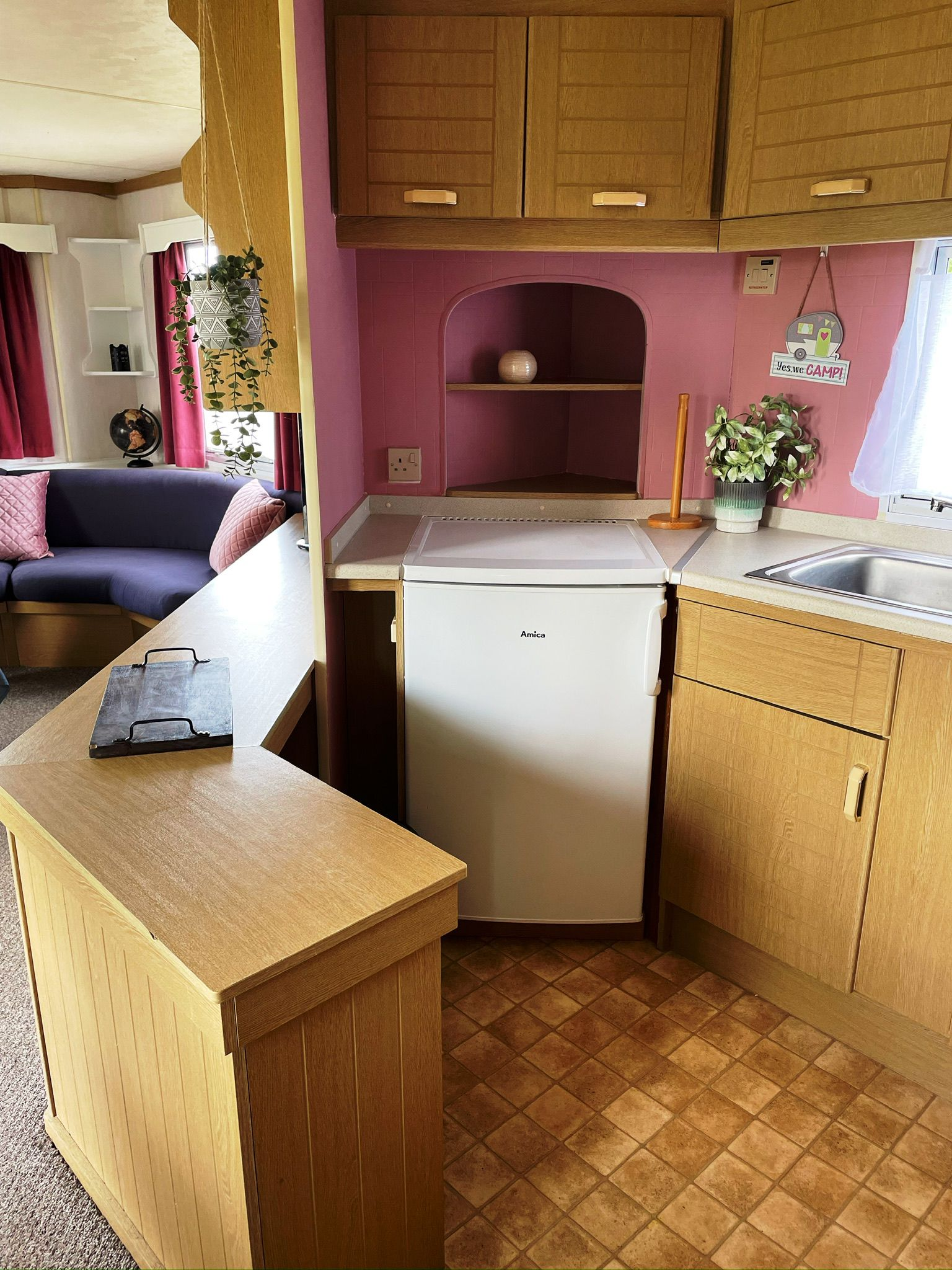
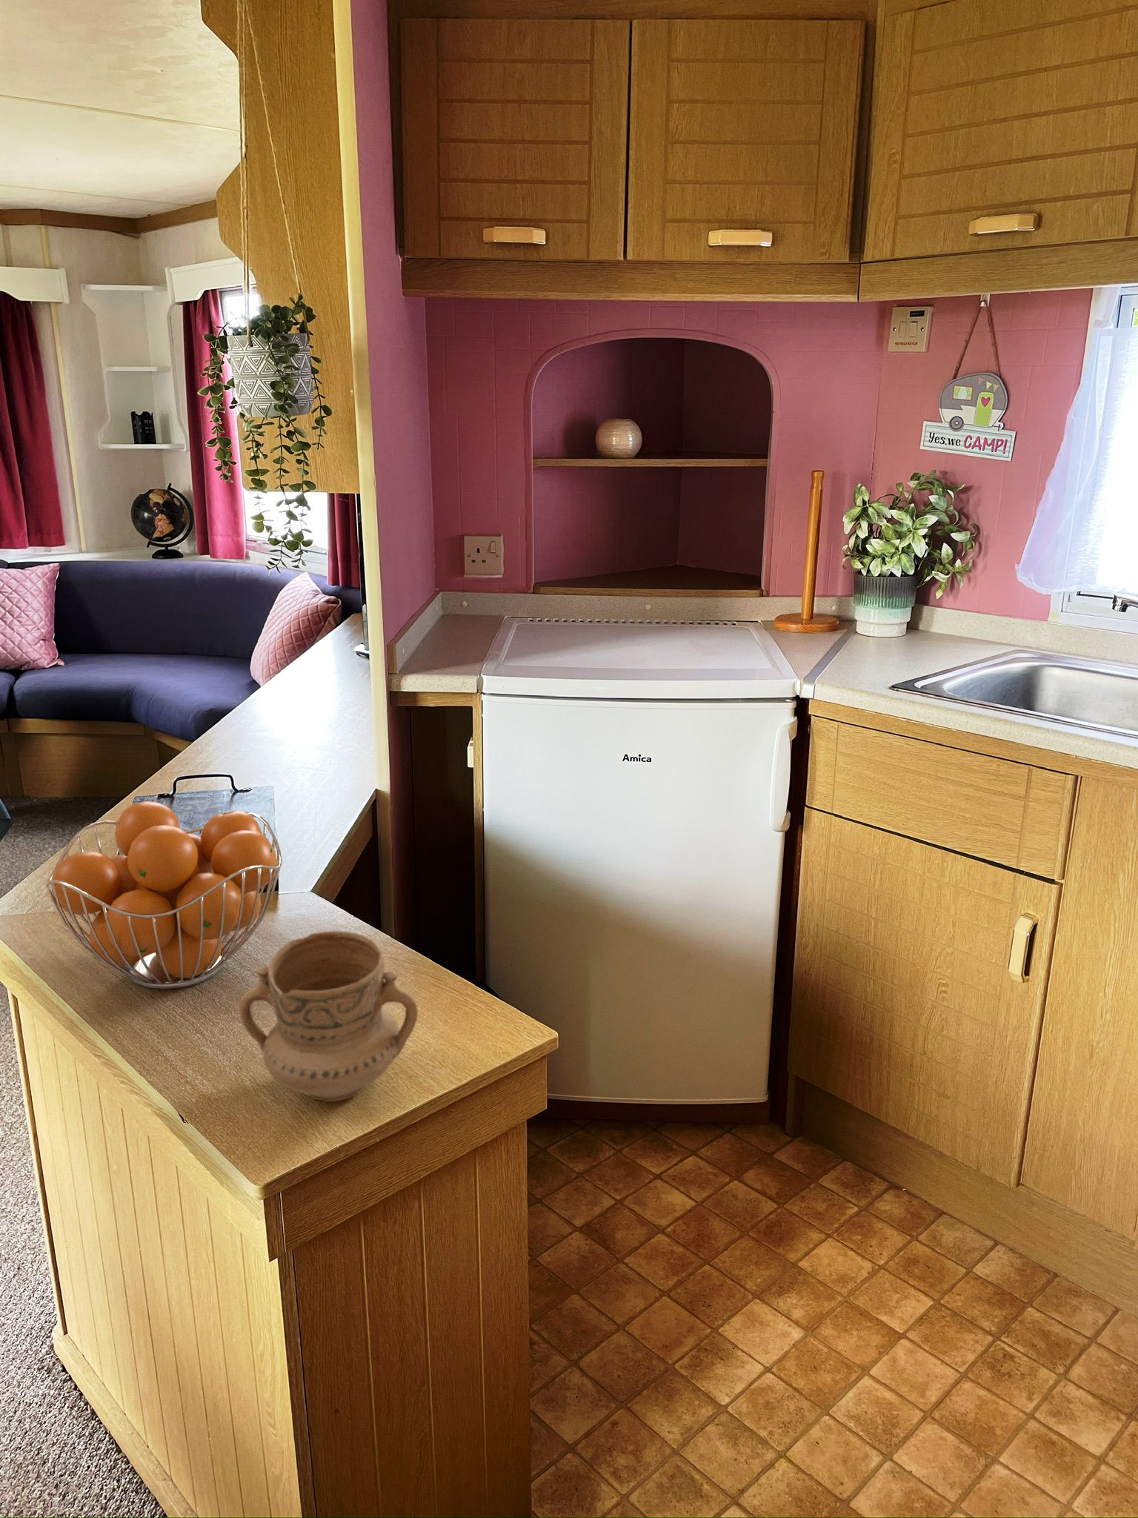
+ mug (329, 1020)
+ fruit basket (170, 892)
